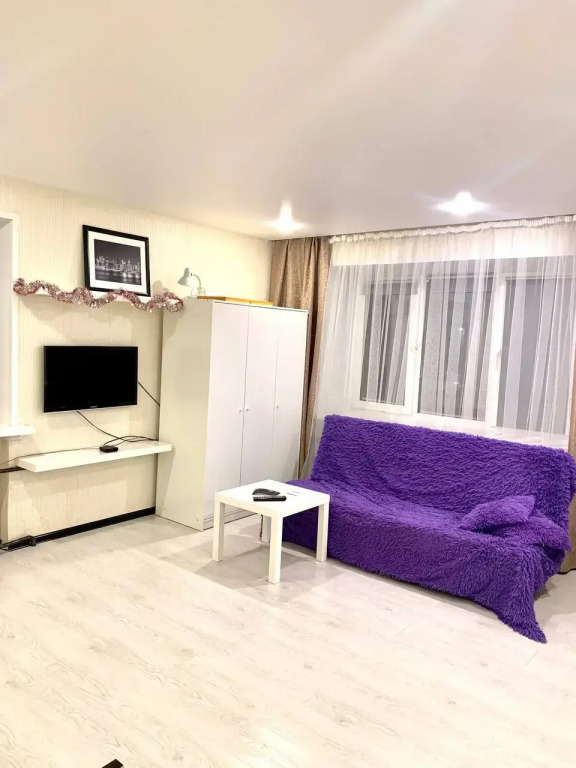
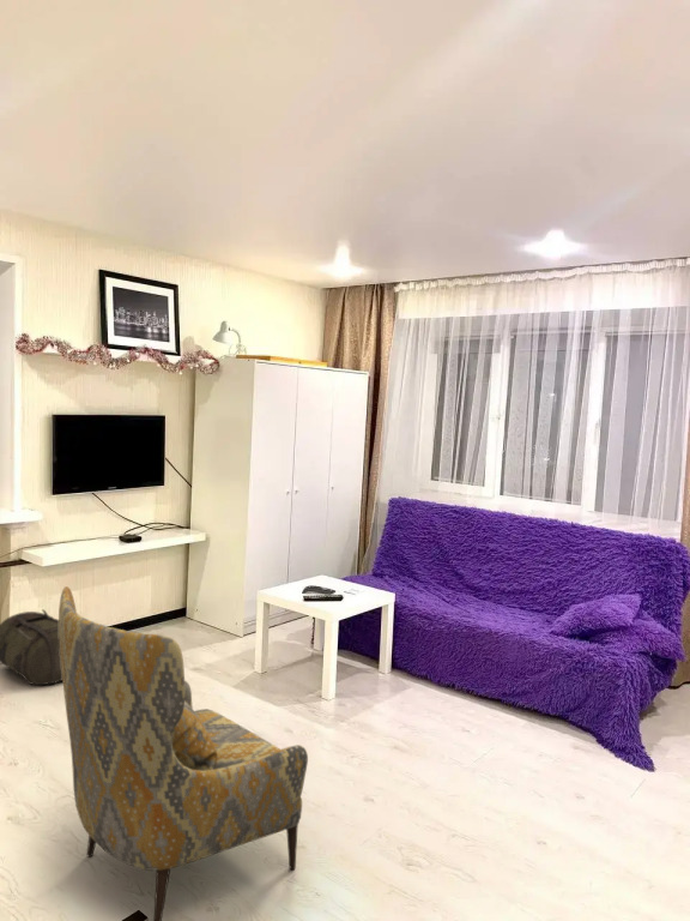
+ backpack (41, 643)
+ armchair (171, 733)
